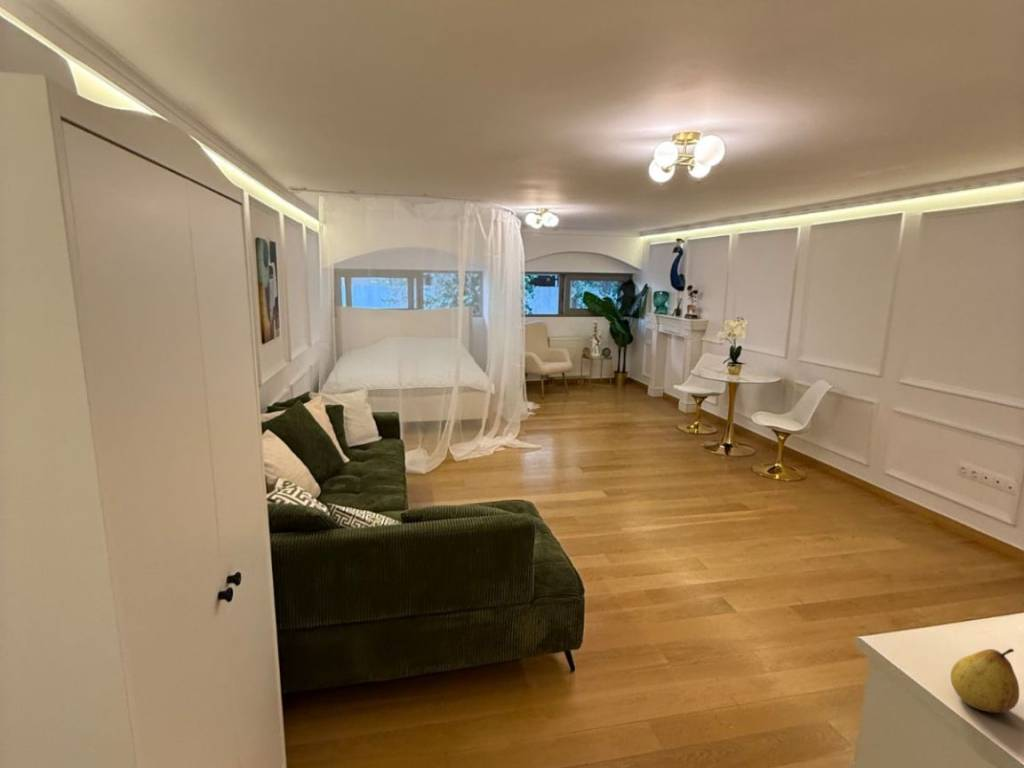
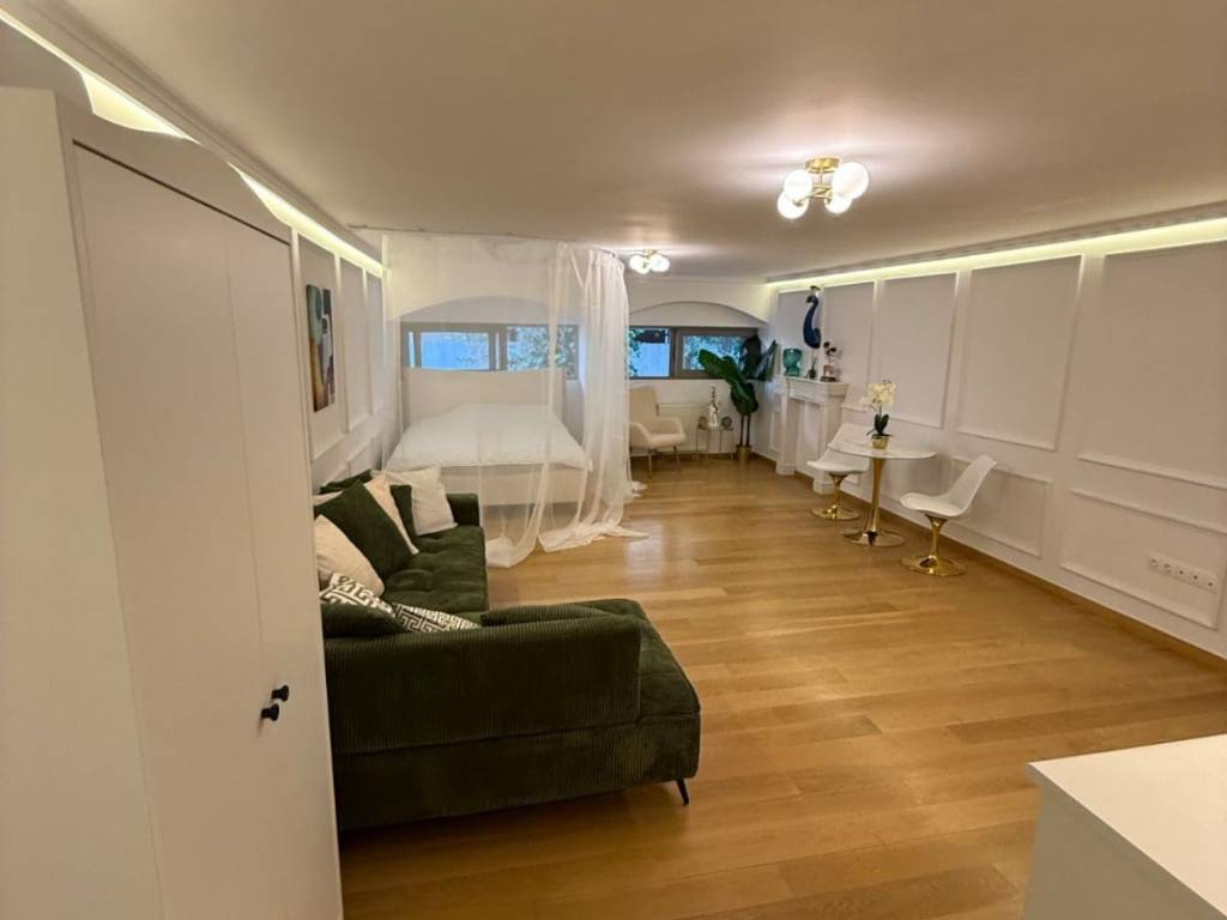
- fruit (986, 673)
